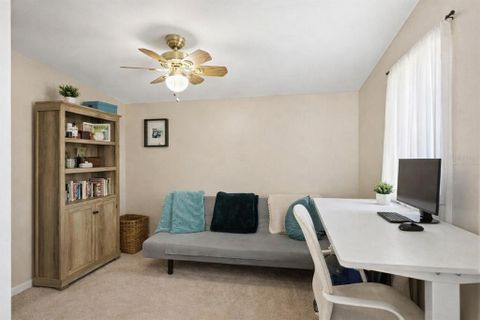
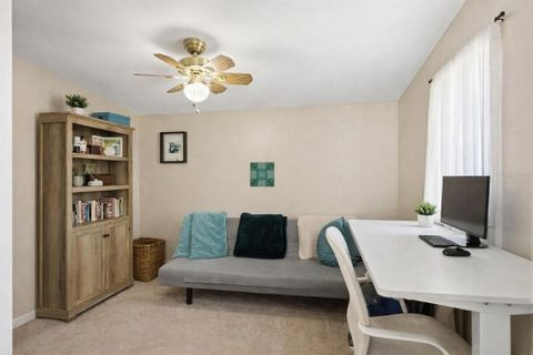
+ wall art (262, 174)
